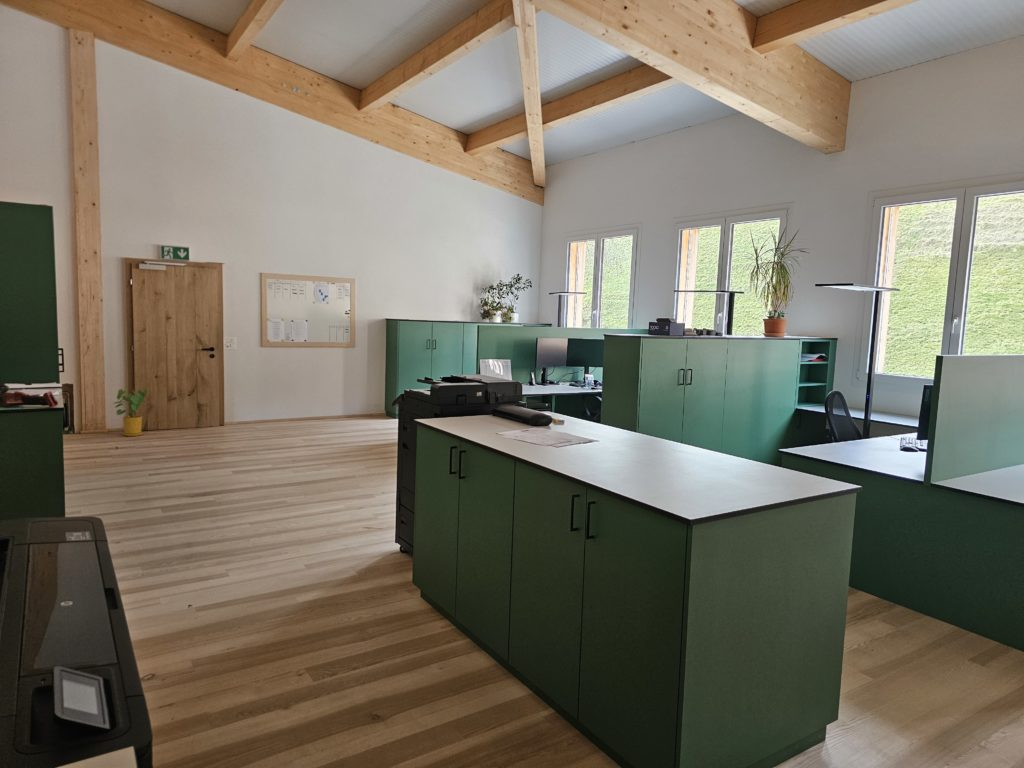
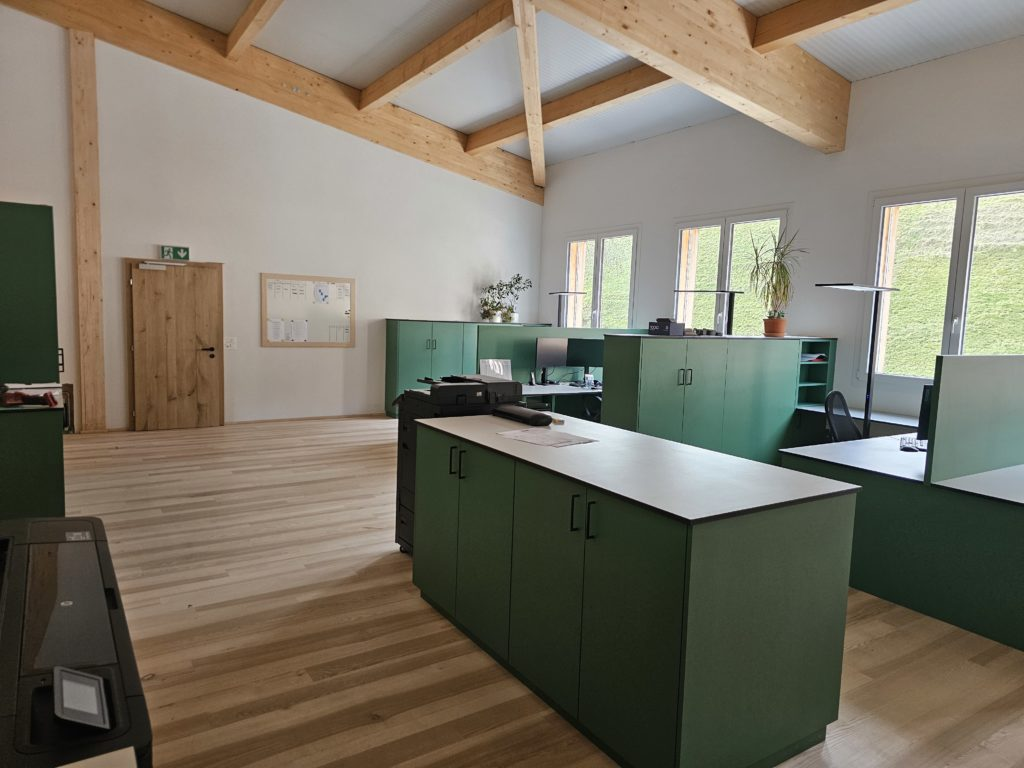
- house plant (130, 412)
